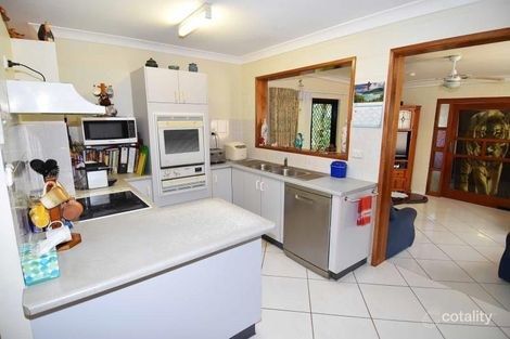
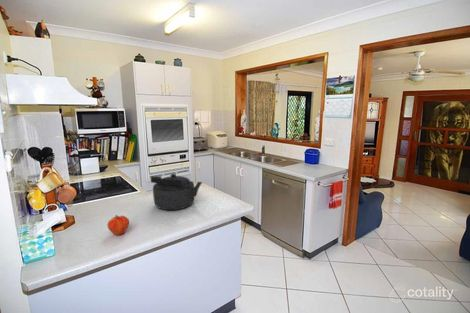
+ fruit (118, 224)
+ kettle (174, 189)
